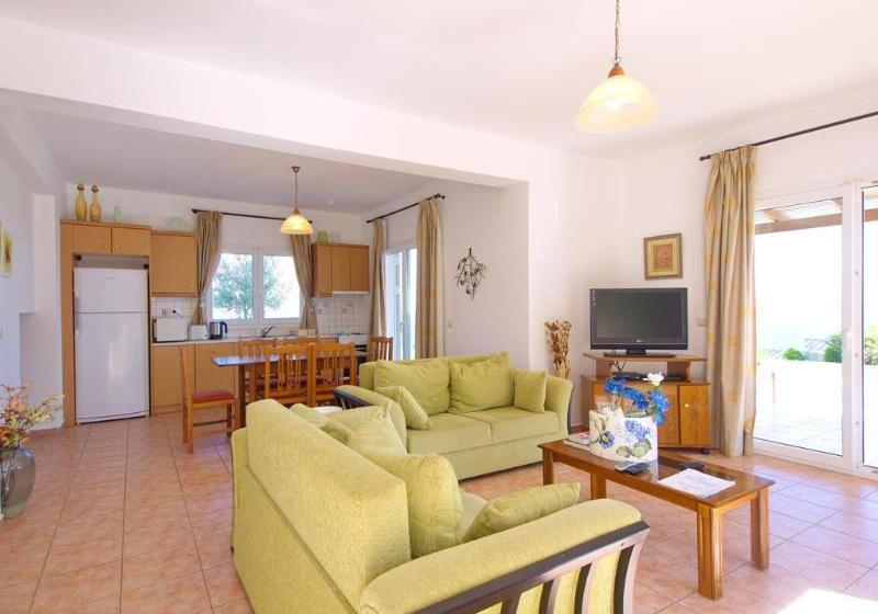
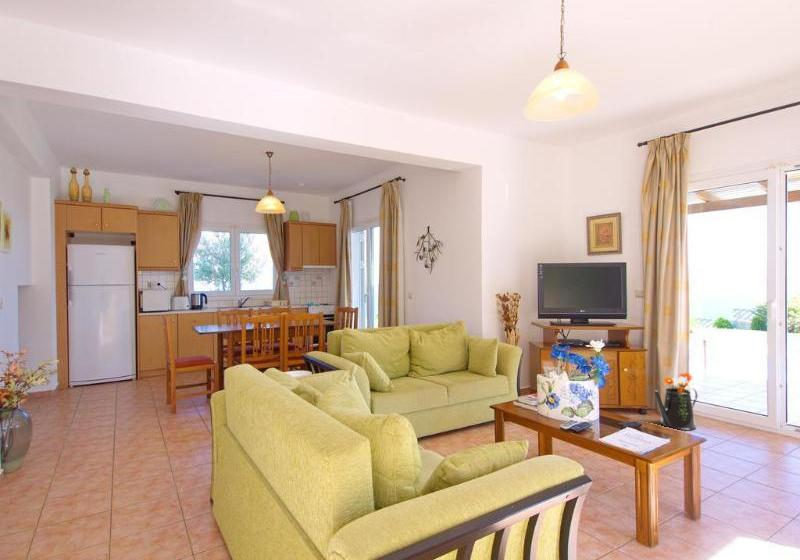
+ watering can (677, 399)
